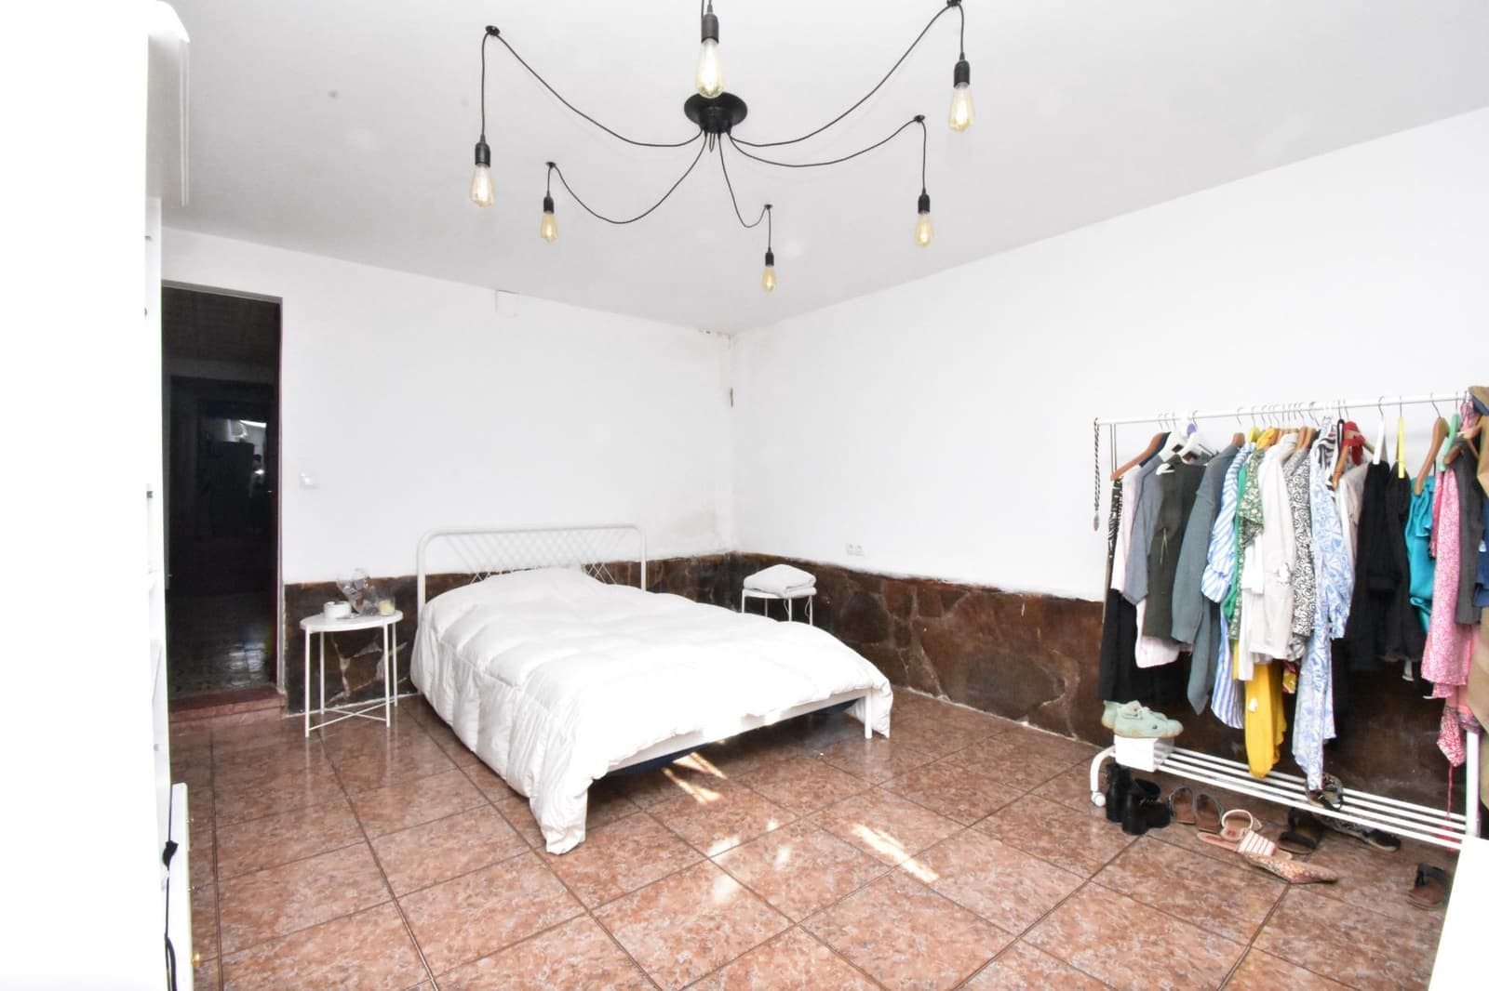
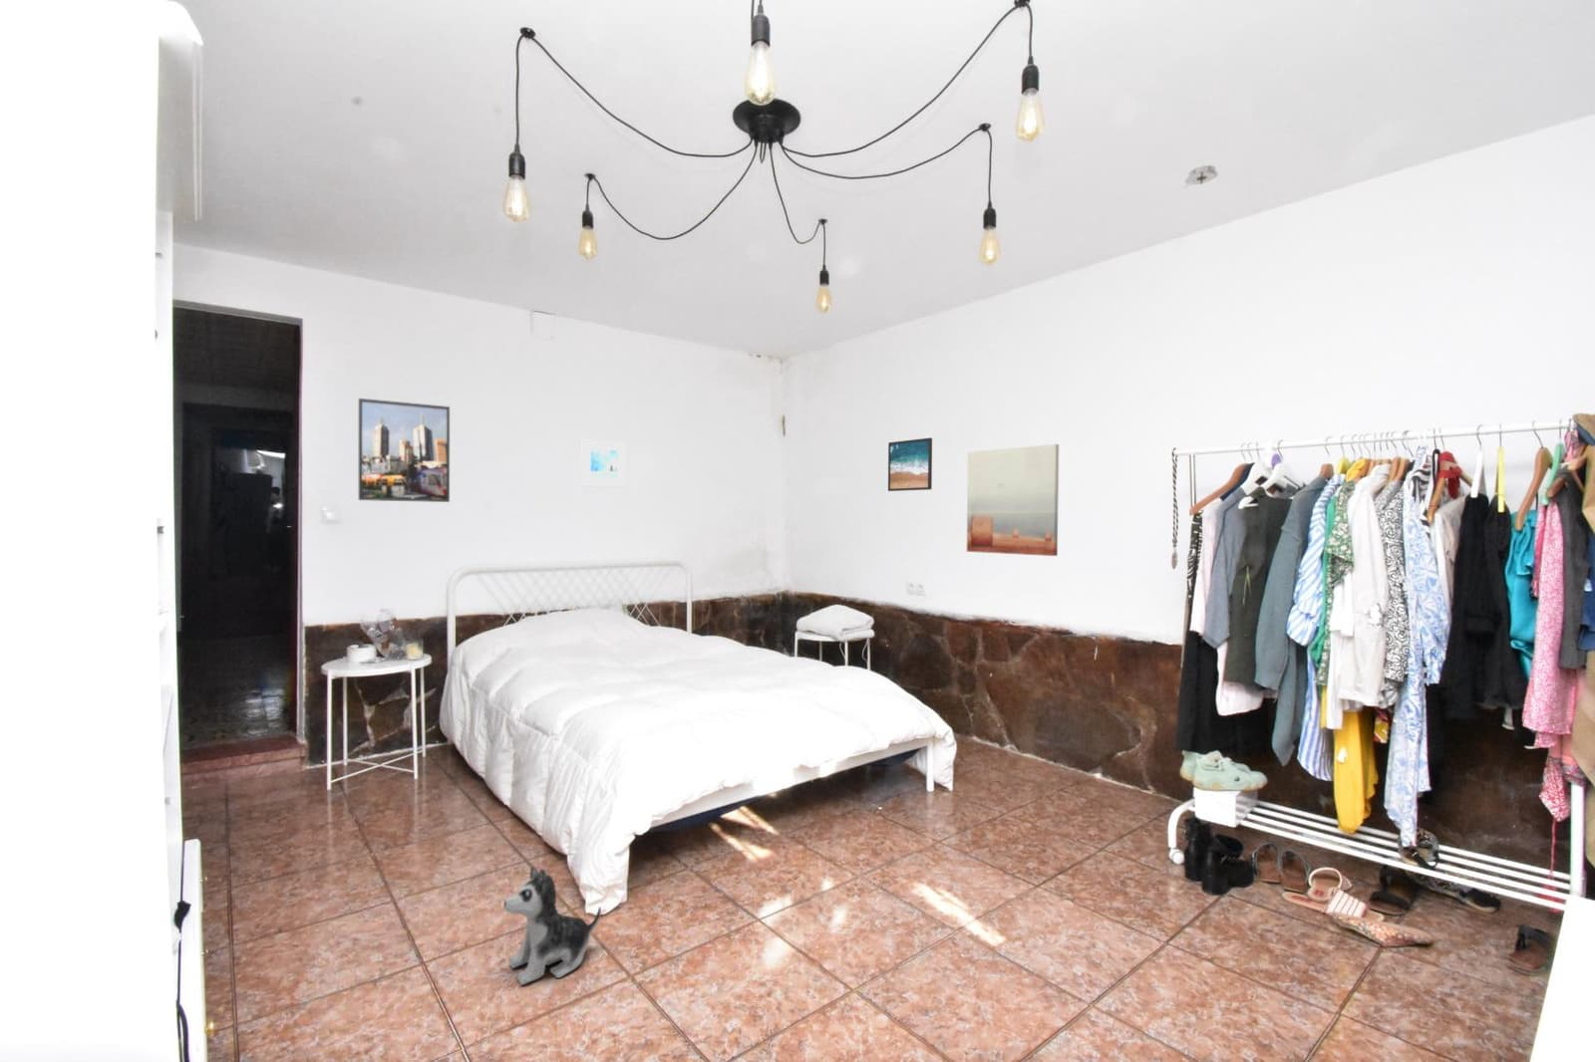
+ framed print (910, 466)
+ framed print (604, 463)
+ plush toy (554, 910)
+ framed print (404, 452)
+ wall art (1010, 500)
+ smoke detector (1200, 175)
